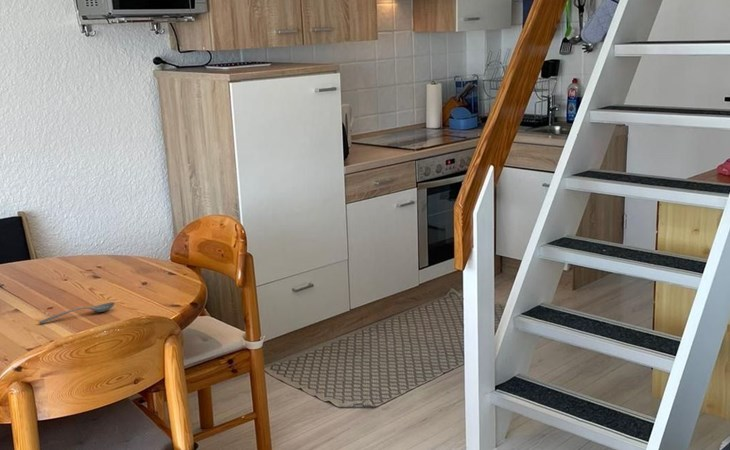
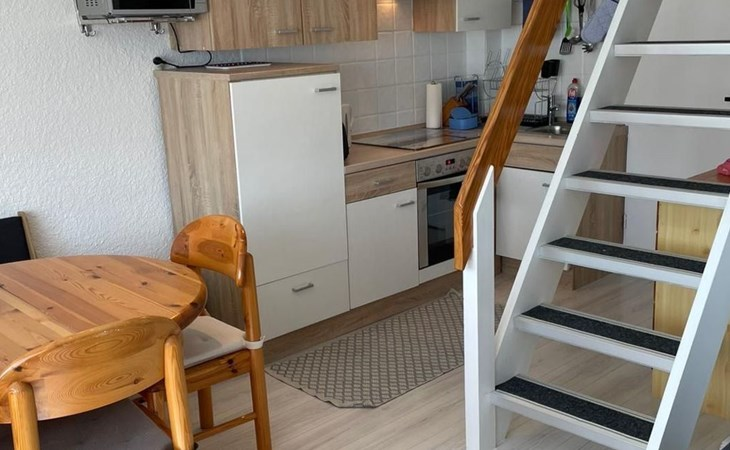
- soupspoon (77, 309)
